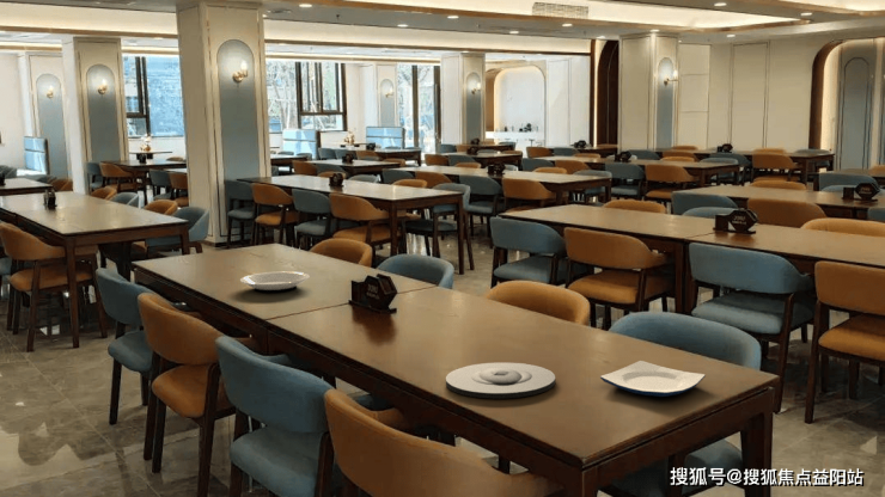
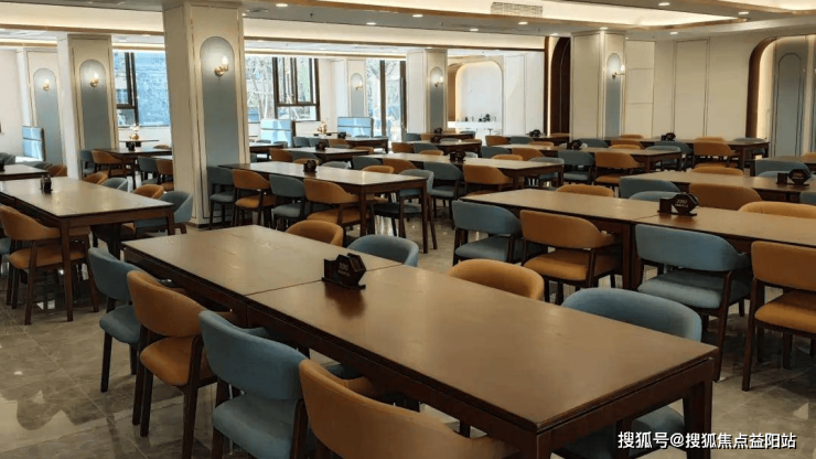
- plate (500, 375)
- plate (275, 282)
- plate (652, 380)
